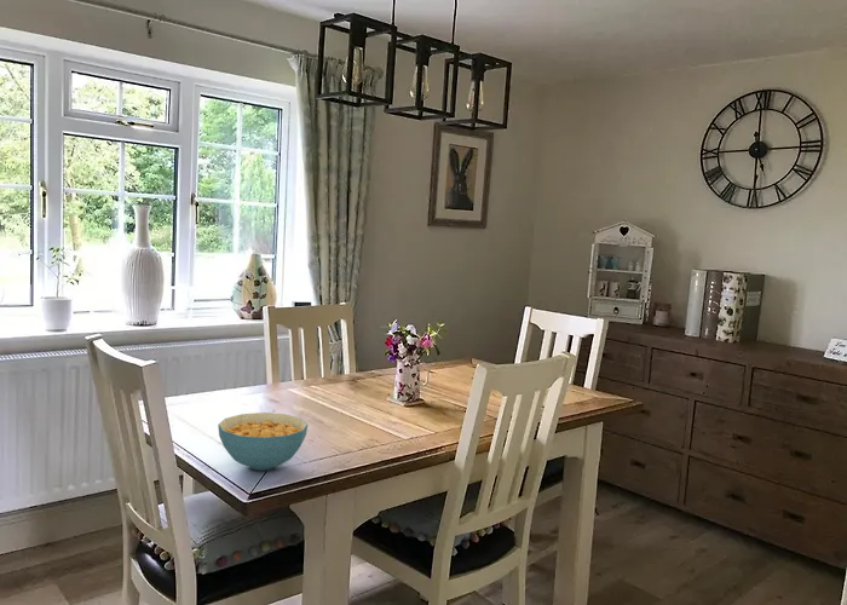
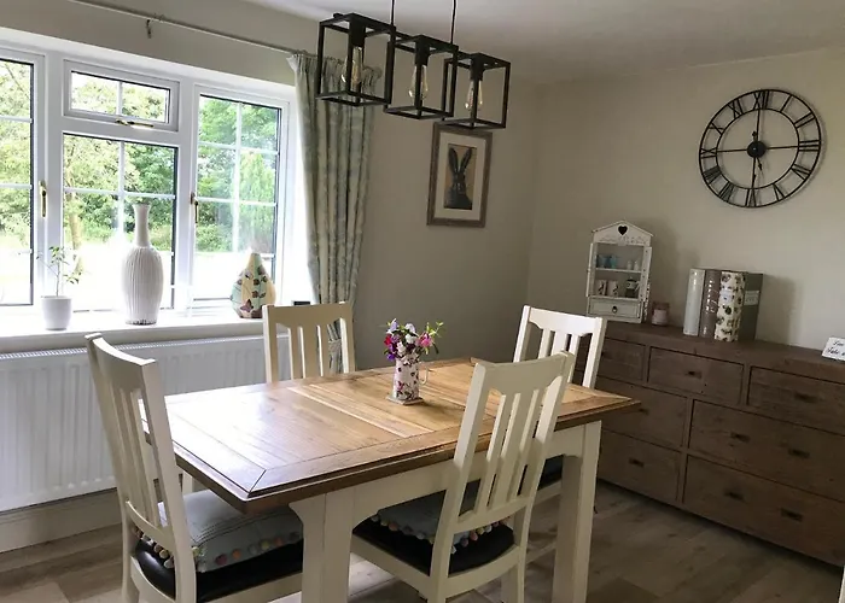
- cereal bowl (263, 444)
